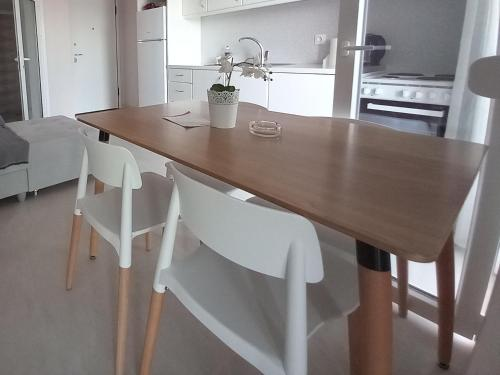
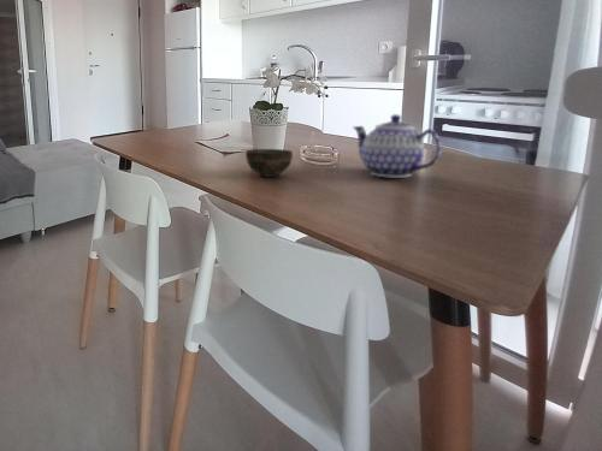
+ cup (266, 161)
+ teapot (393, 144)
